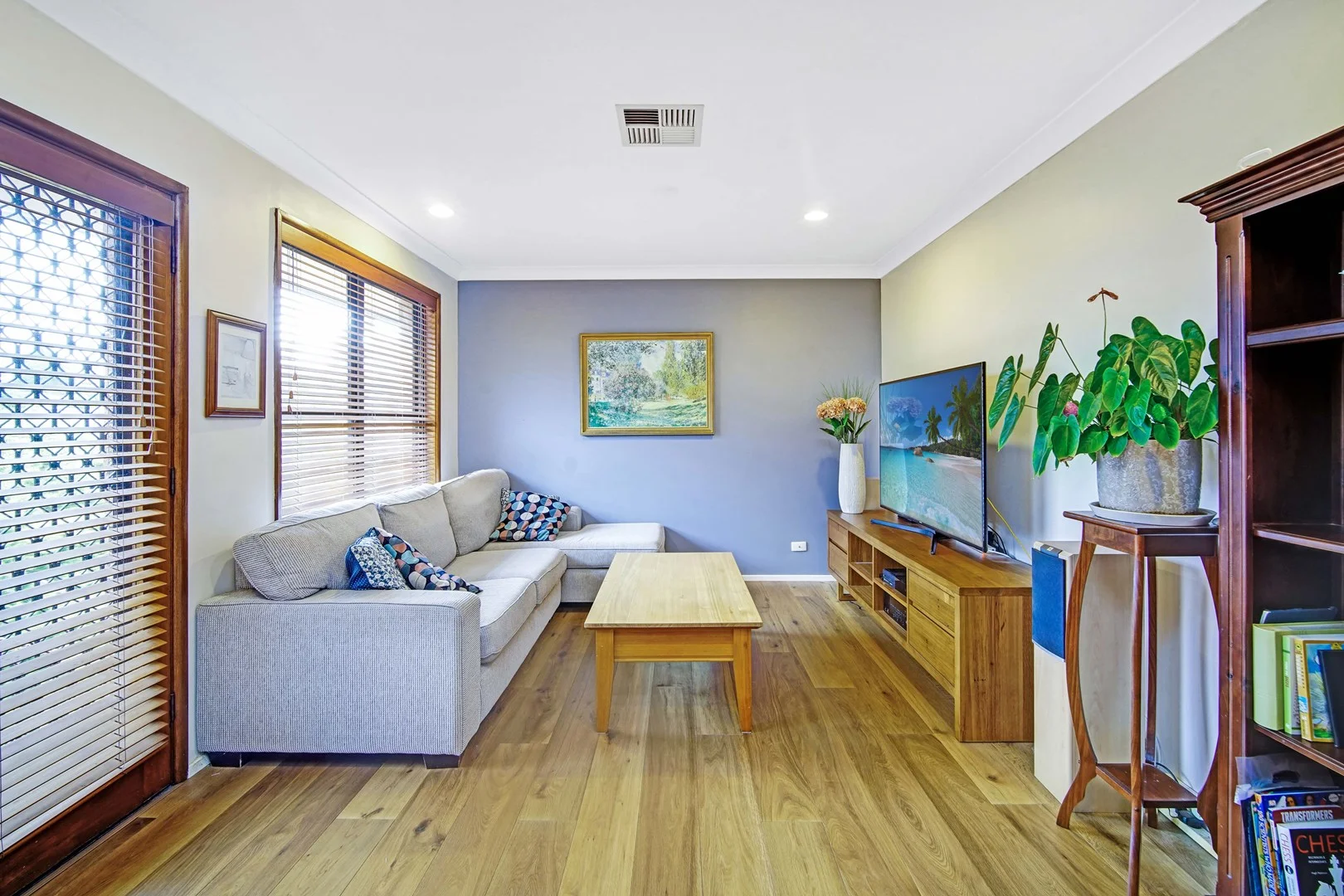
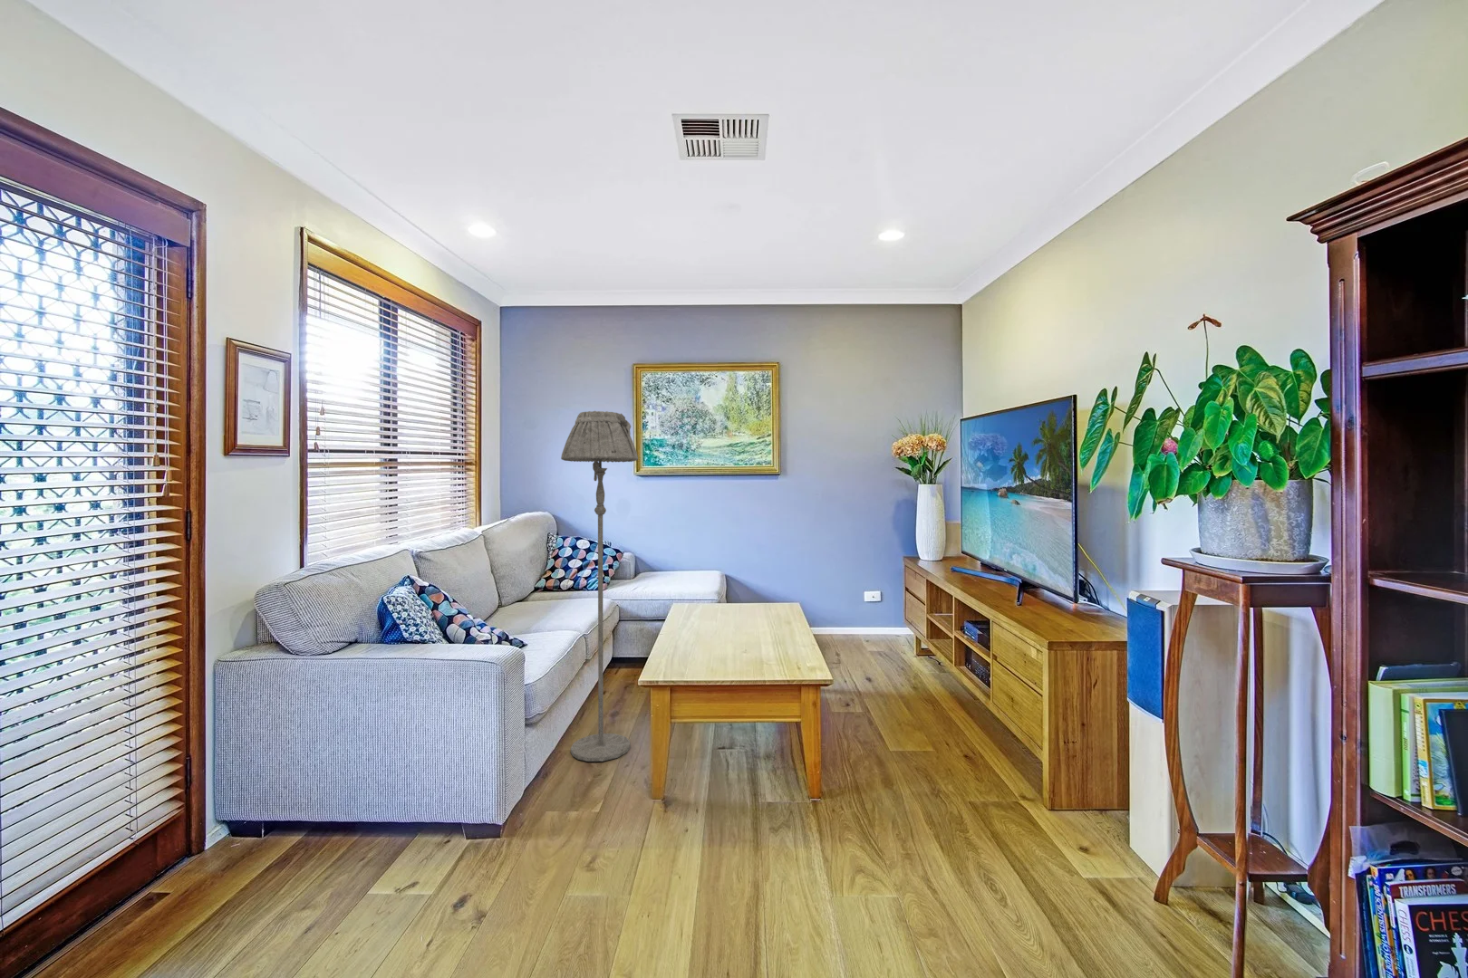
+ floor lamp (600, 581)
